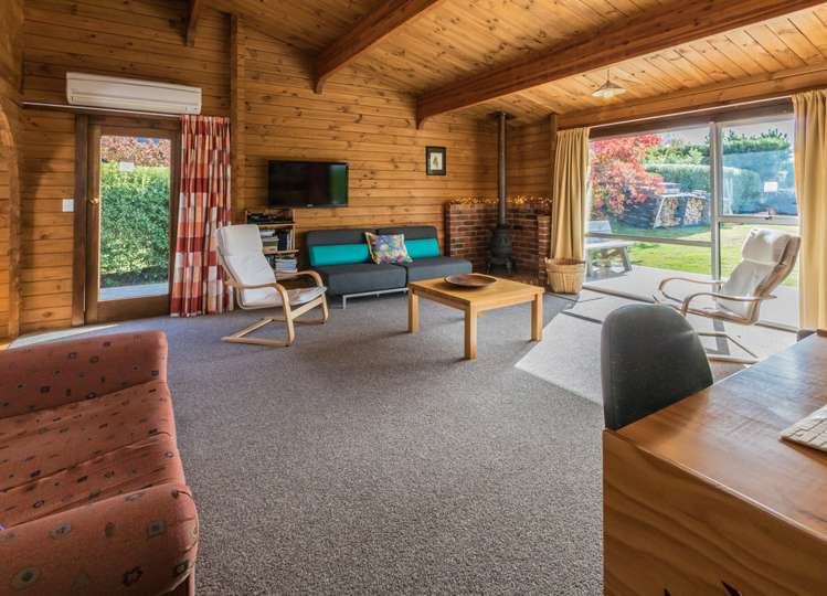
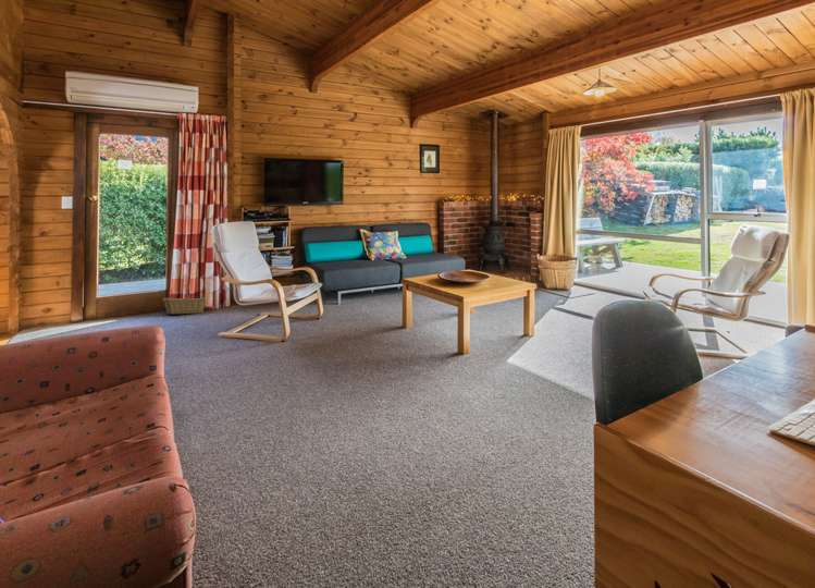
+ basket (184, 298)
